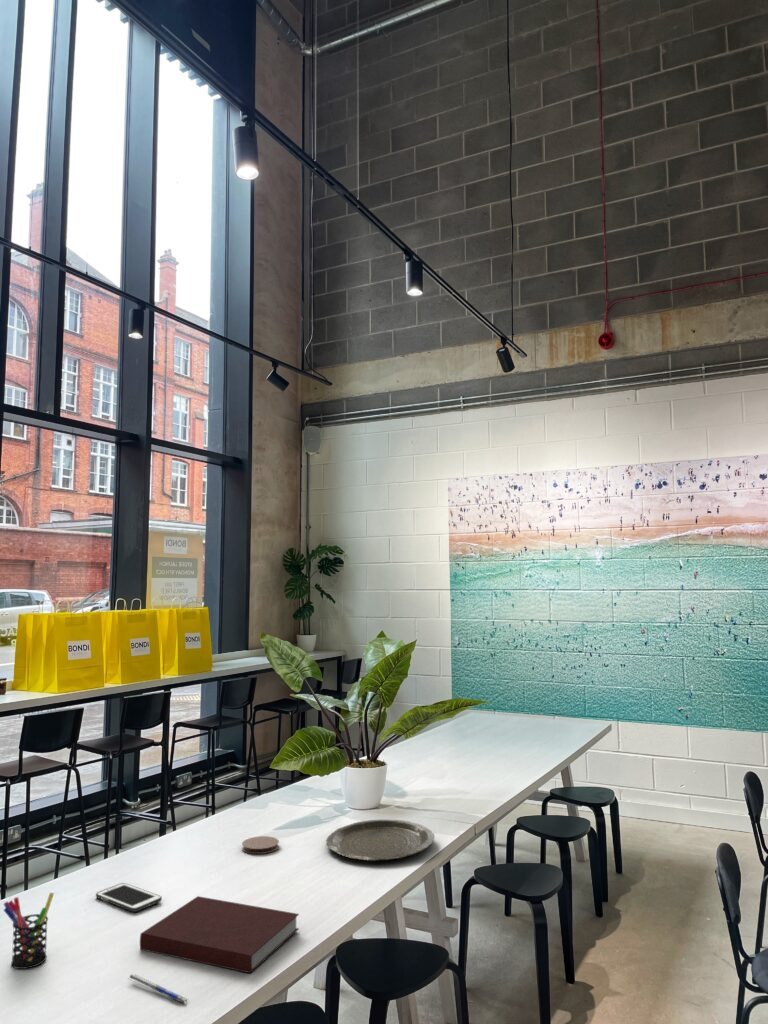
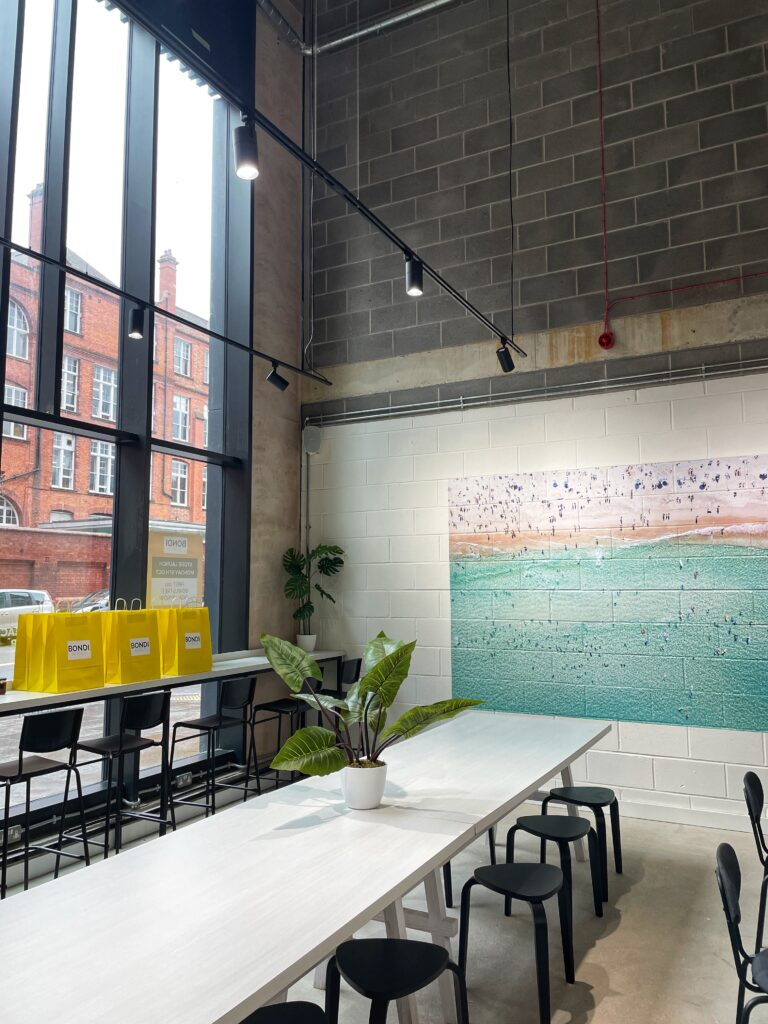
- plate (380, 840)
- pen (156, 987)
- notebook (221, 931)
- coaster (260, 844)
- pen holder (30, 928)
- cell phone (128, 897)
